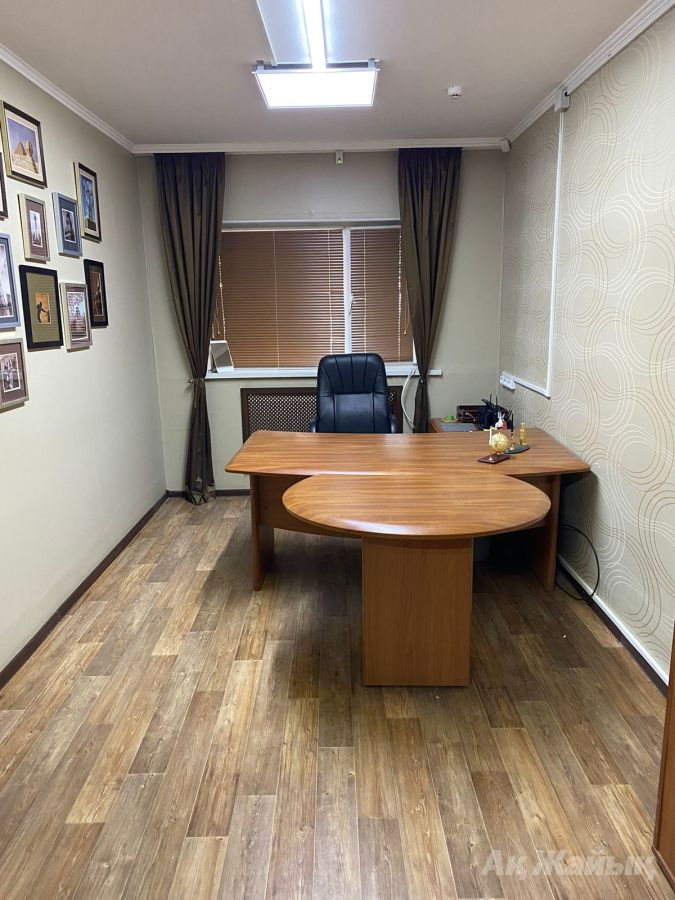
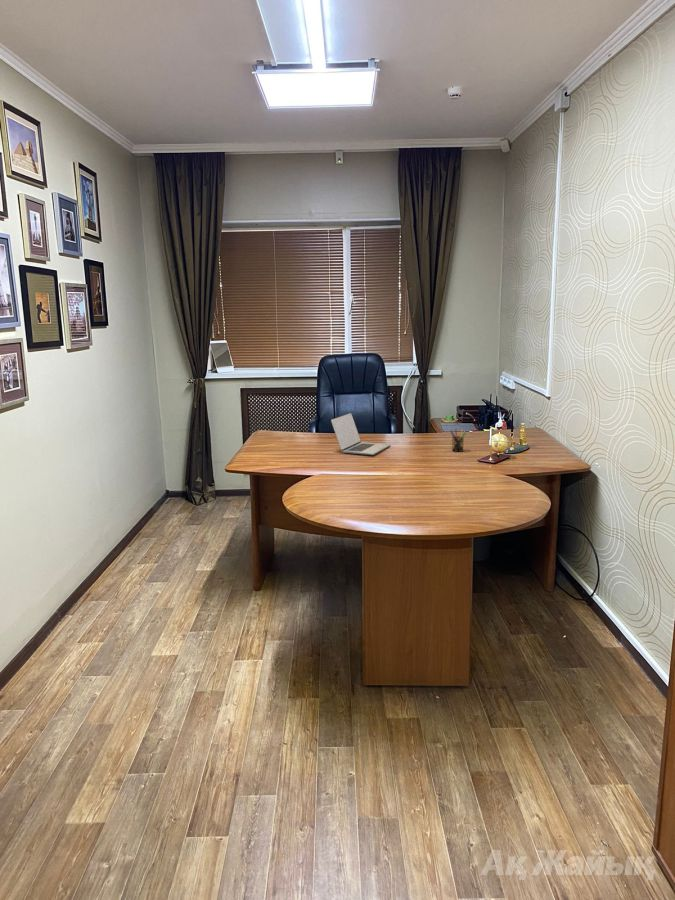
+ laptop (358, 434)
+ pen holder (459, 439)
